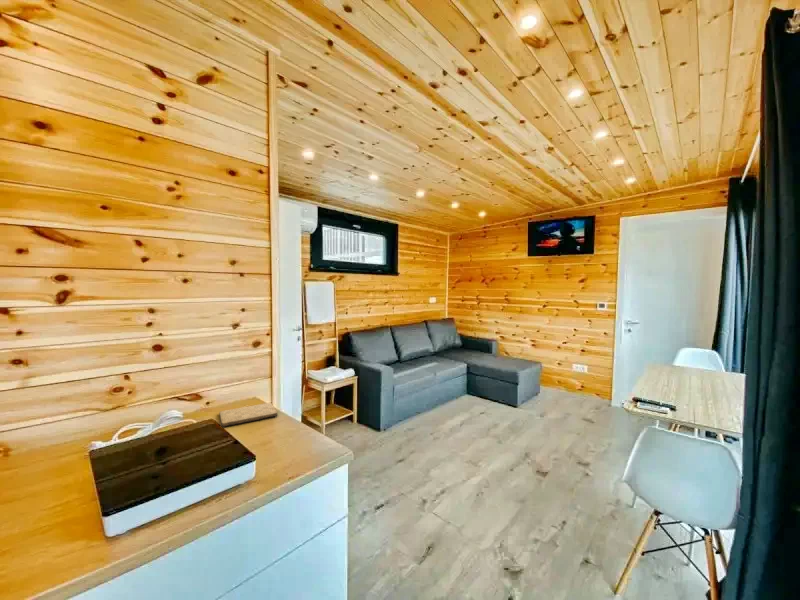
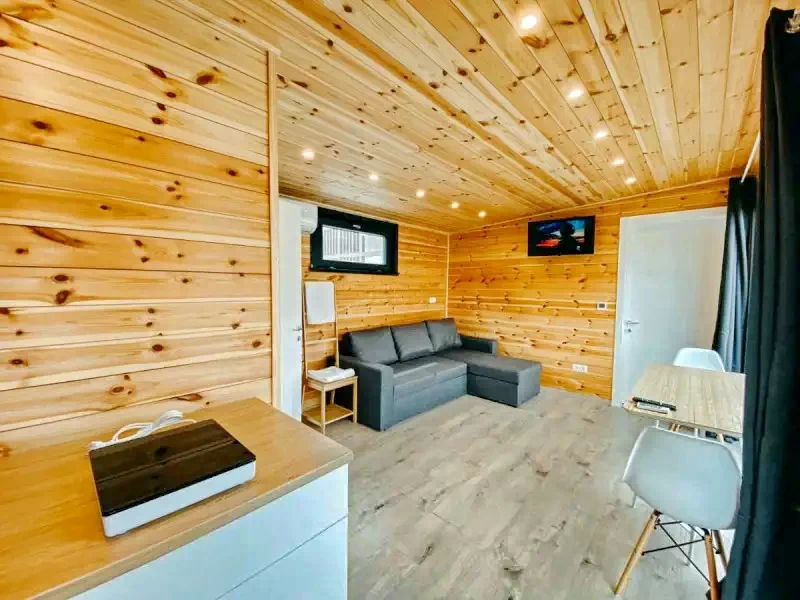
- cutting board (248, 413)
